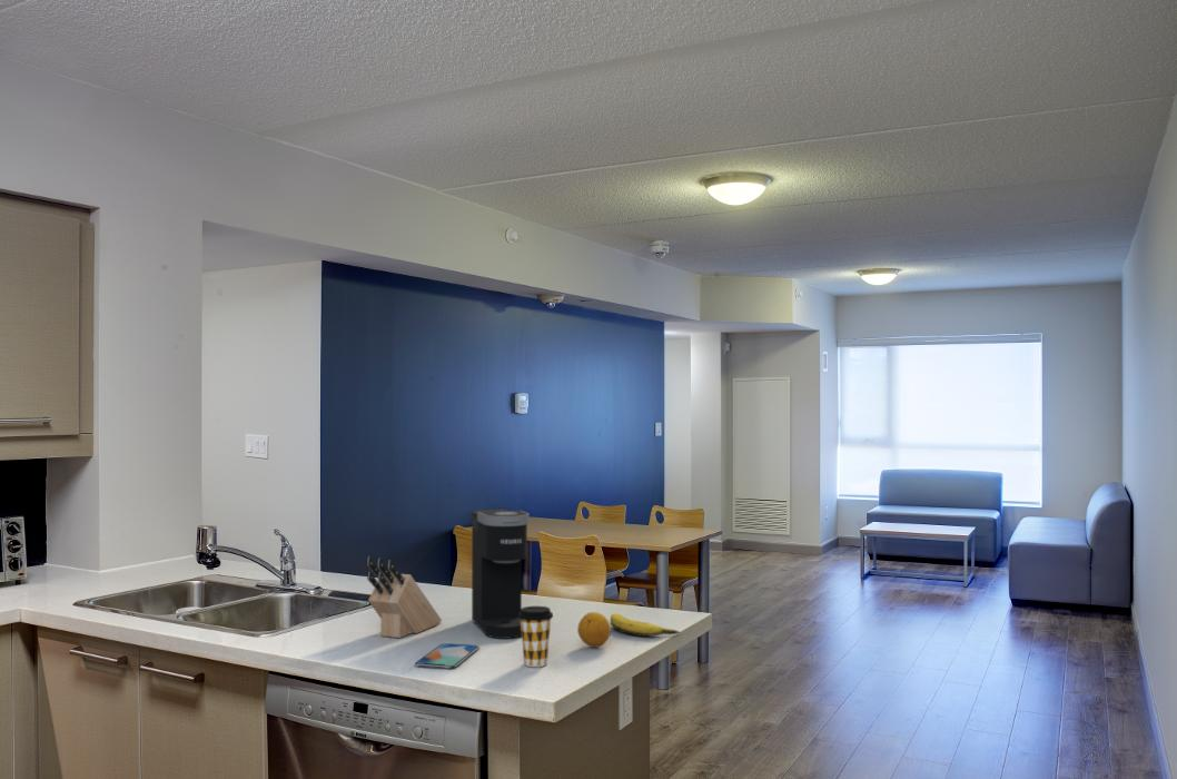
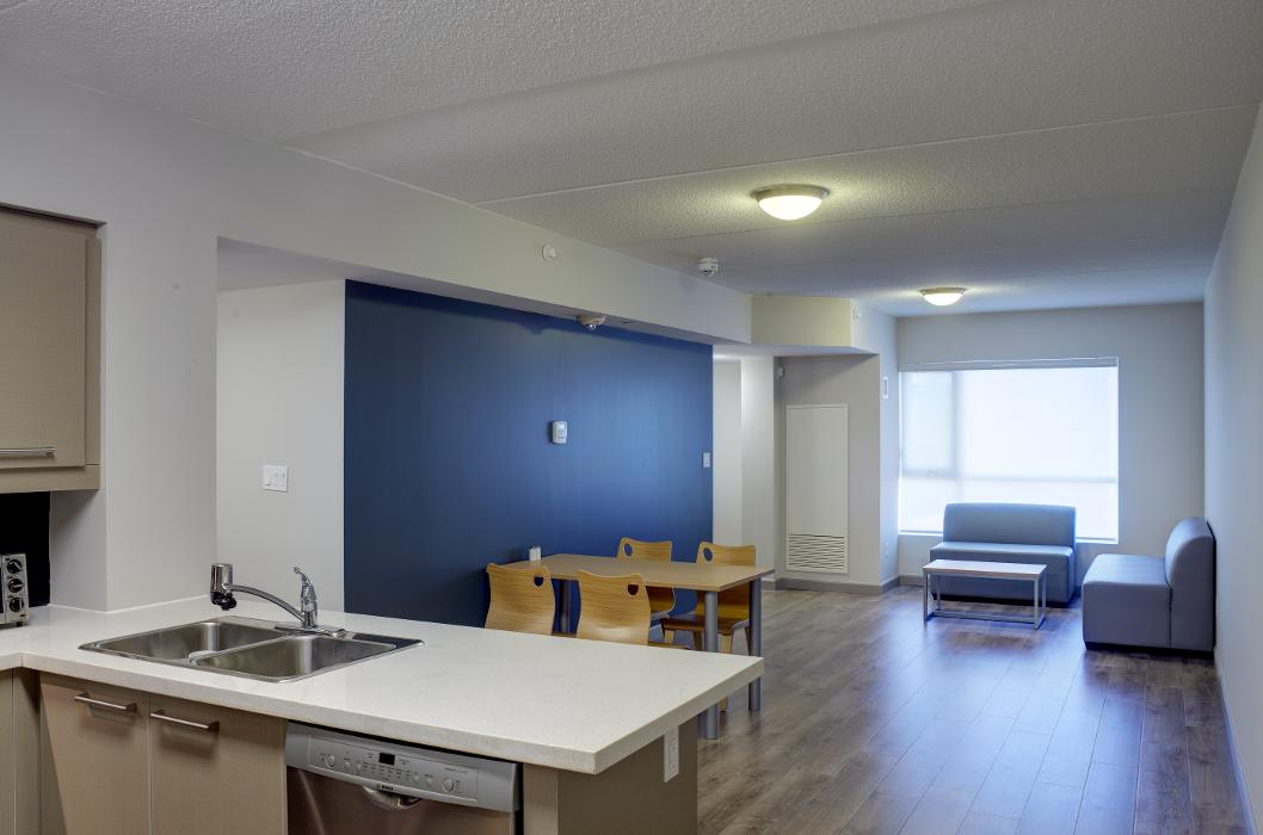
- coffee cup (535, 635)
- banana (640, 624)
- coffee maker (498, 568)
- fruit (594, 629)
- smartphone (447, 655)
- knife block (402, 591)
